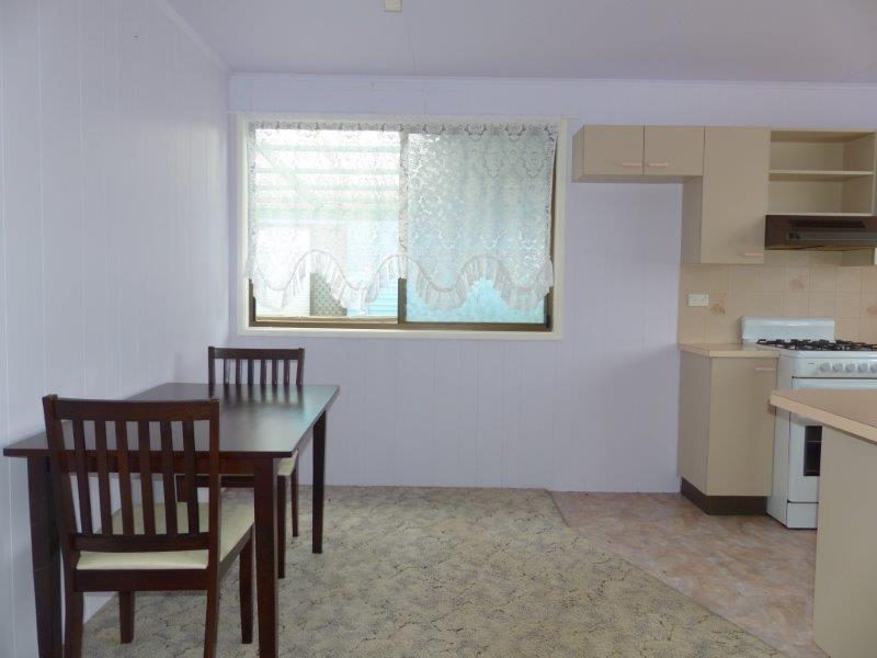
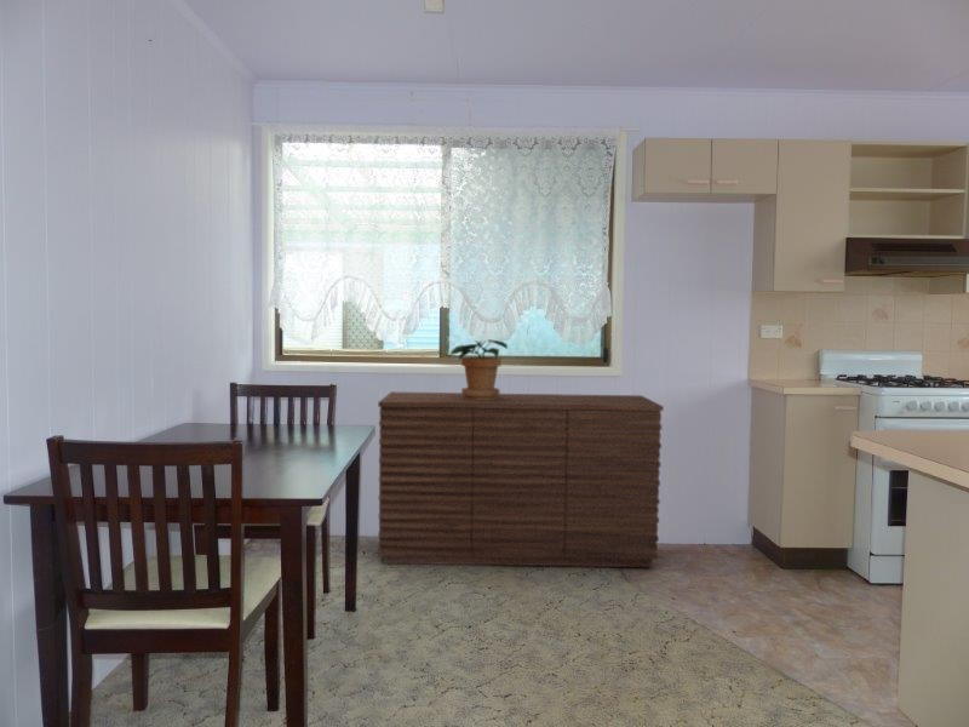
+ sideboard (516, 476)
+ potted plant (475, 368)
